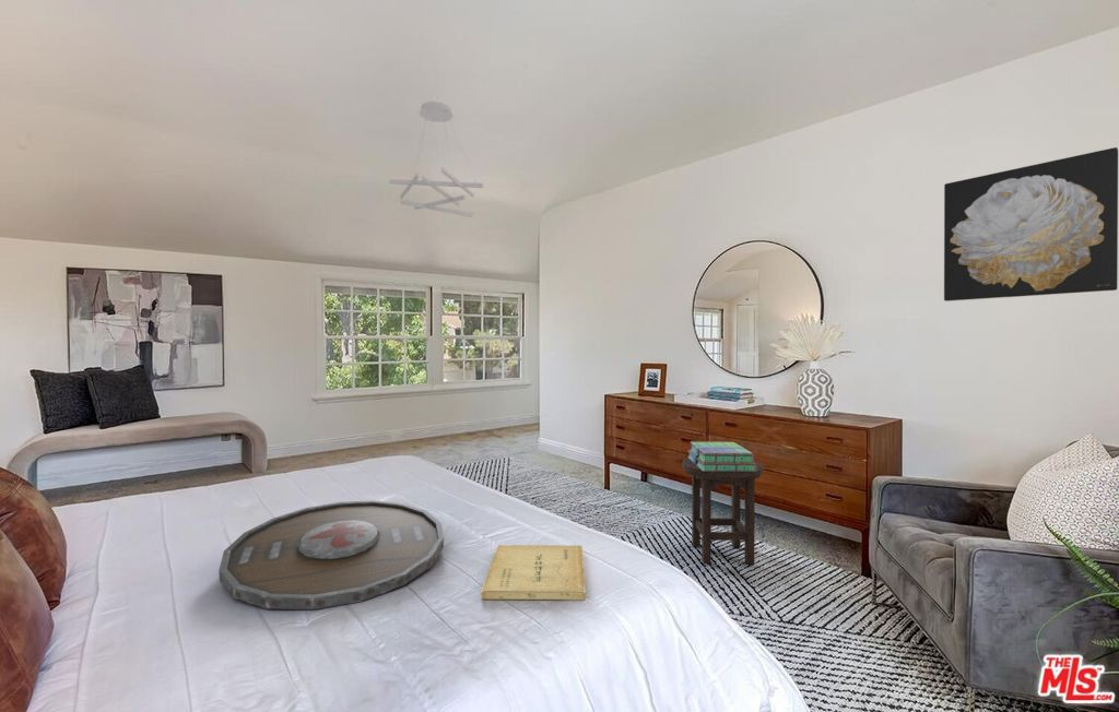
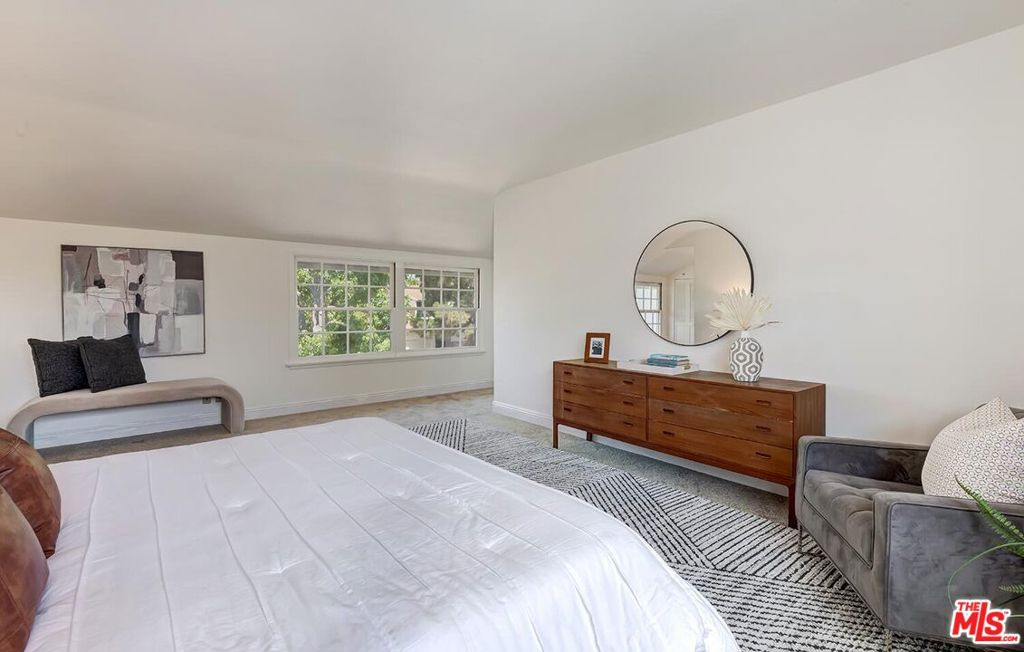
- wall art (1023, 232)
- stool (721, 518)
- serving tray (340, 544)
- stack of books (719, 454)
- book (537, 569)
- ceiling light fixture (448, 151)
